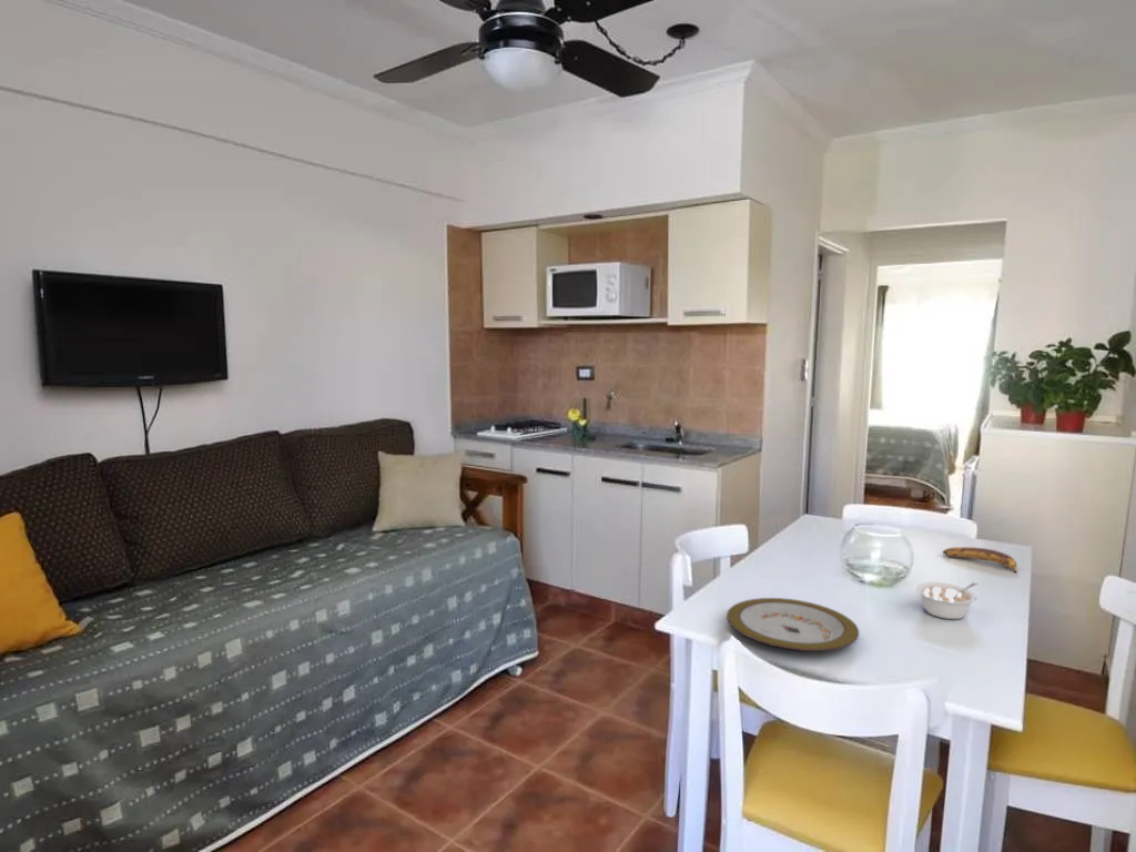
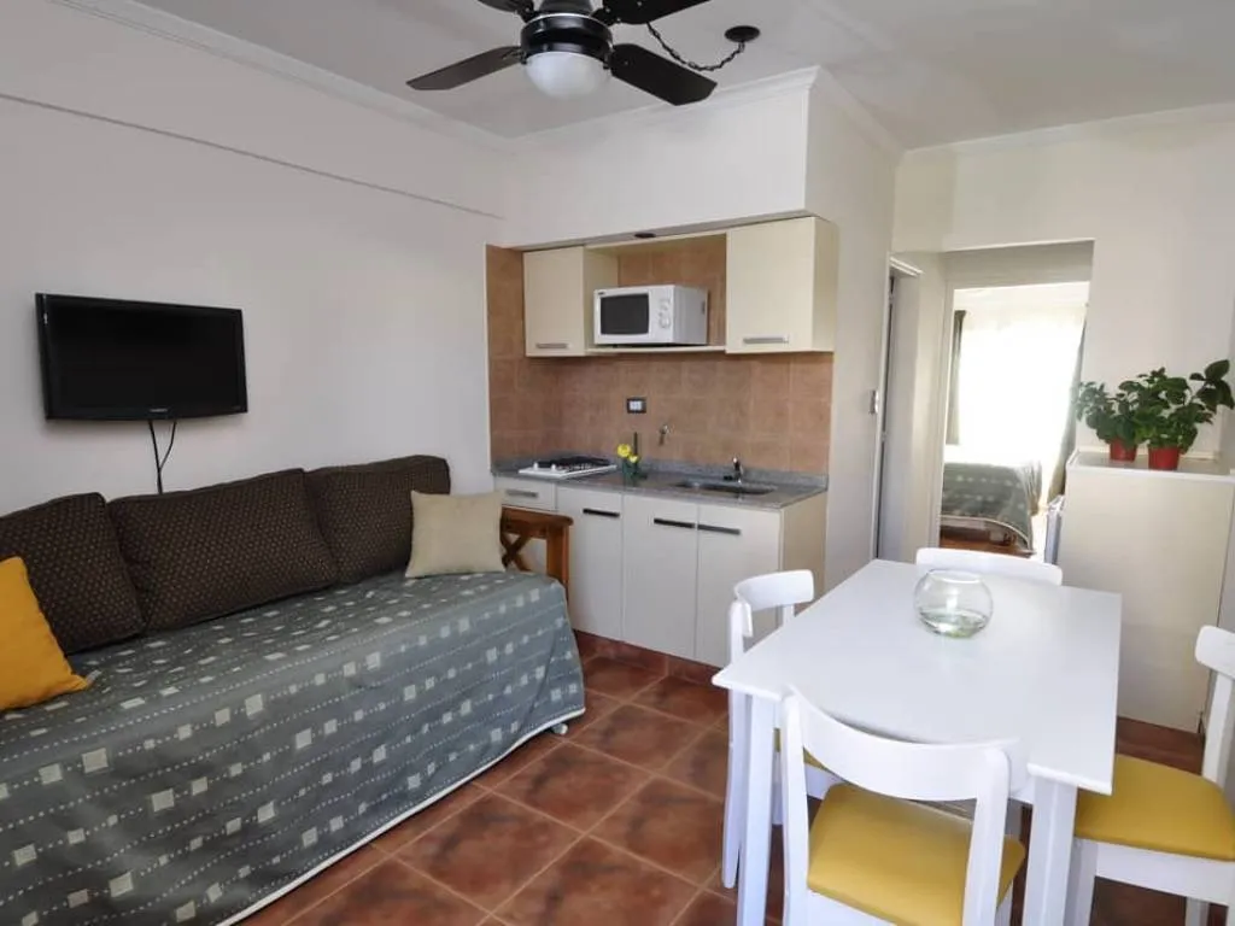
- banana (981, 556)
- plate (790, 626)
- legume (945, 598)
